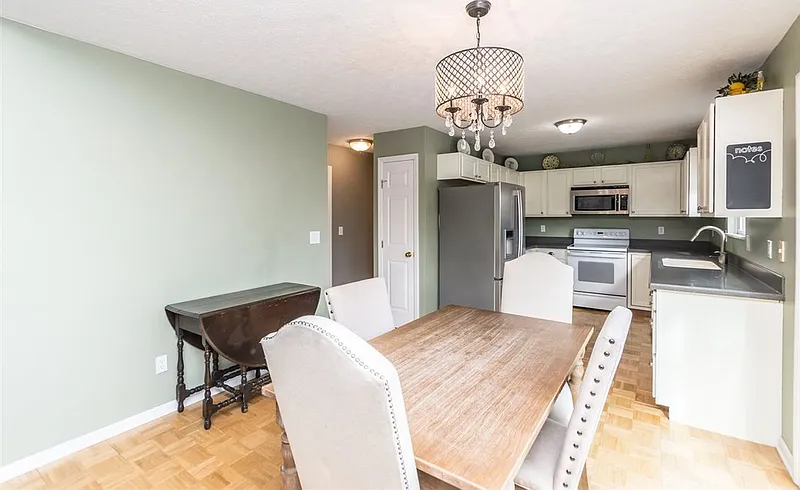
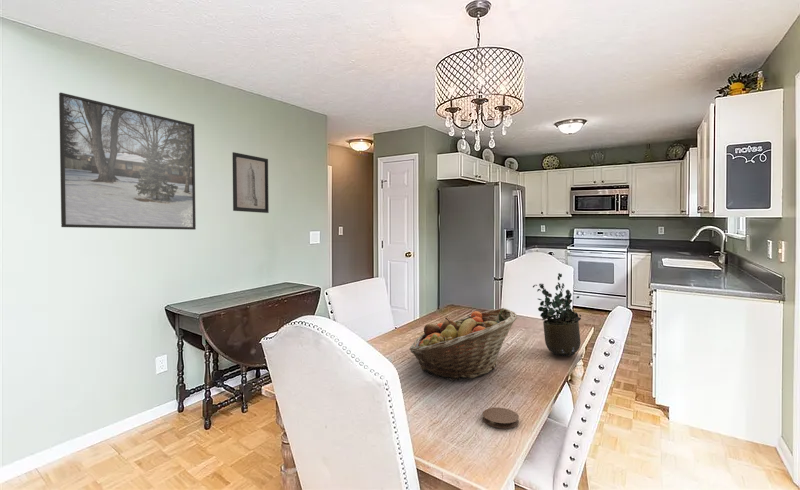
+ coaster (500, 417)
+ fruit basket (463, 338)
+ potted plant (558, 313)
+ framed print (135, 169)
+ wall art (251, 183)
